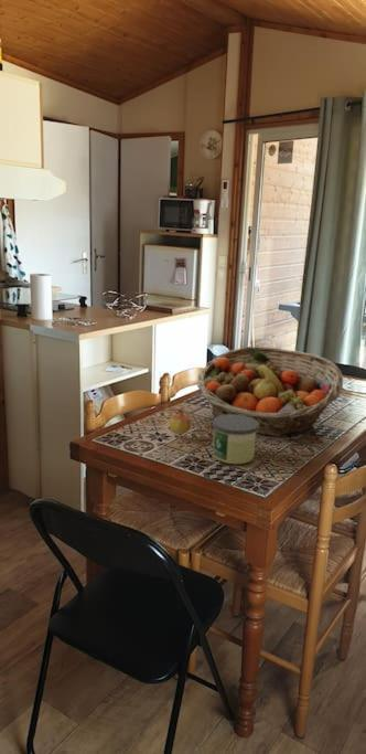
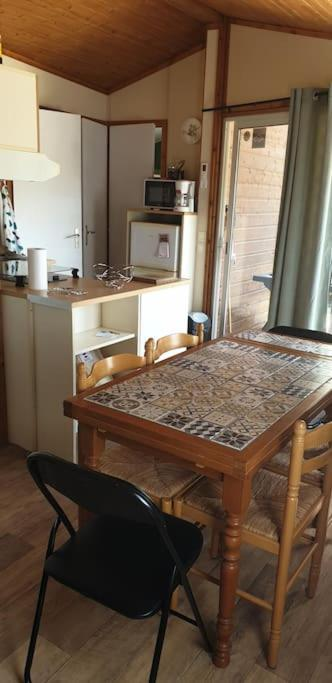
- candle (234, 439)
- fruit basket (267, 389)
- fruit (180, 424)
